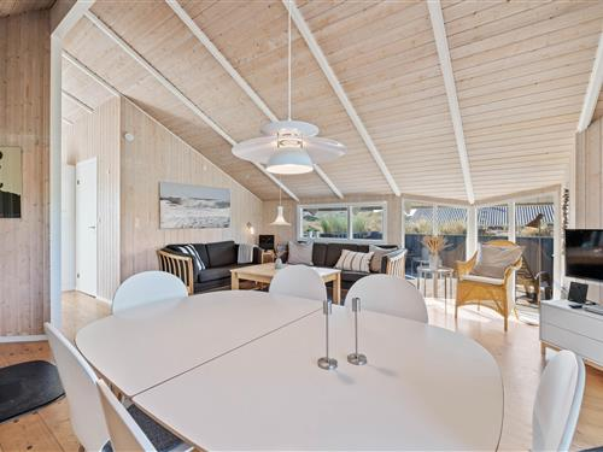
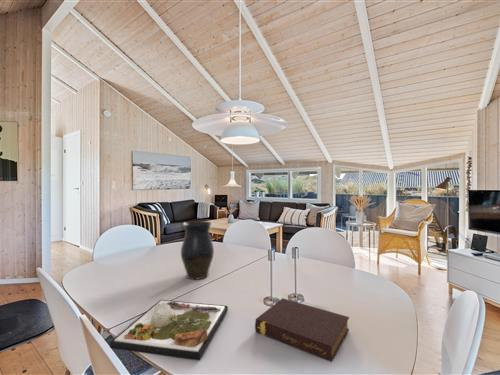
+ dinner plate (176, 319)
+ vase (197, 249)
+ book (302, 324)
